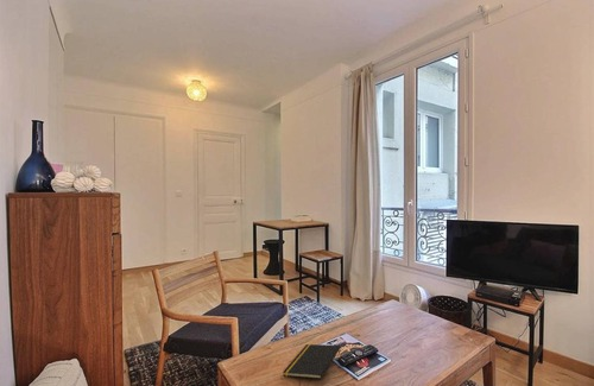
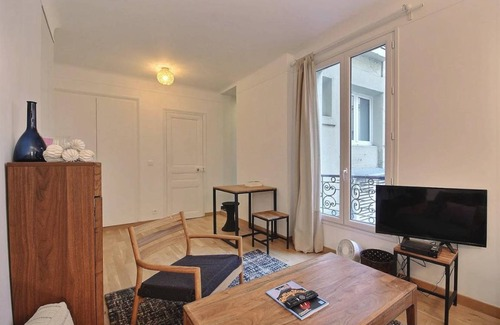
- notepad (312, 359)
